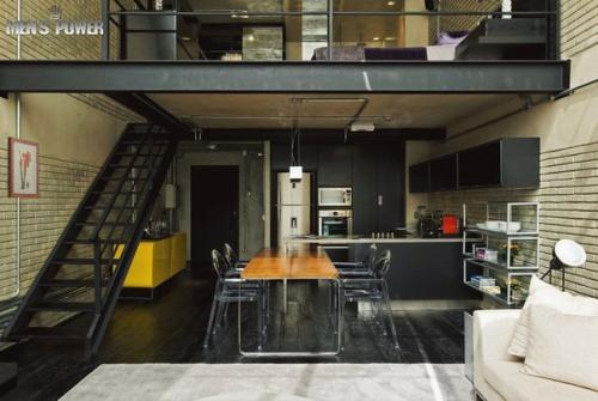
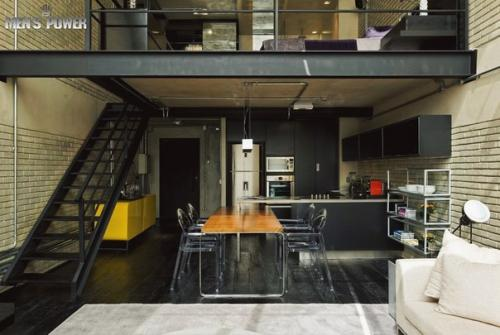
- wall art (24, 169)
